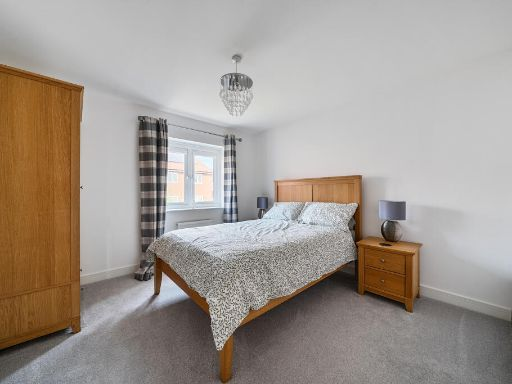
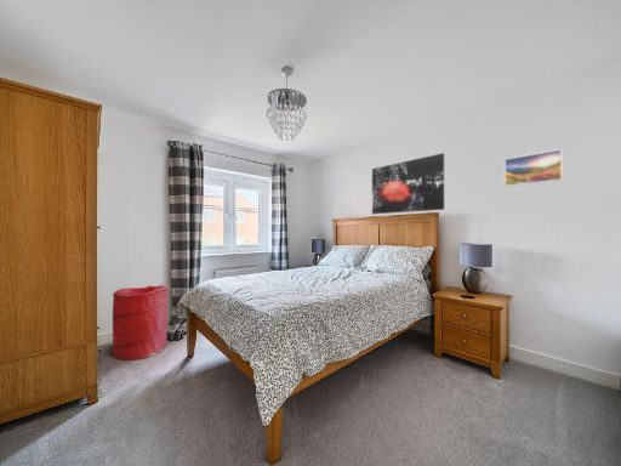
+ laundry hamper (141, 318)
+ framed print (531, 169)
+ wall art (404, 187)
